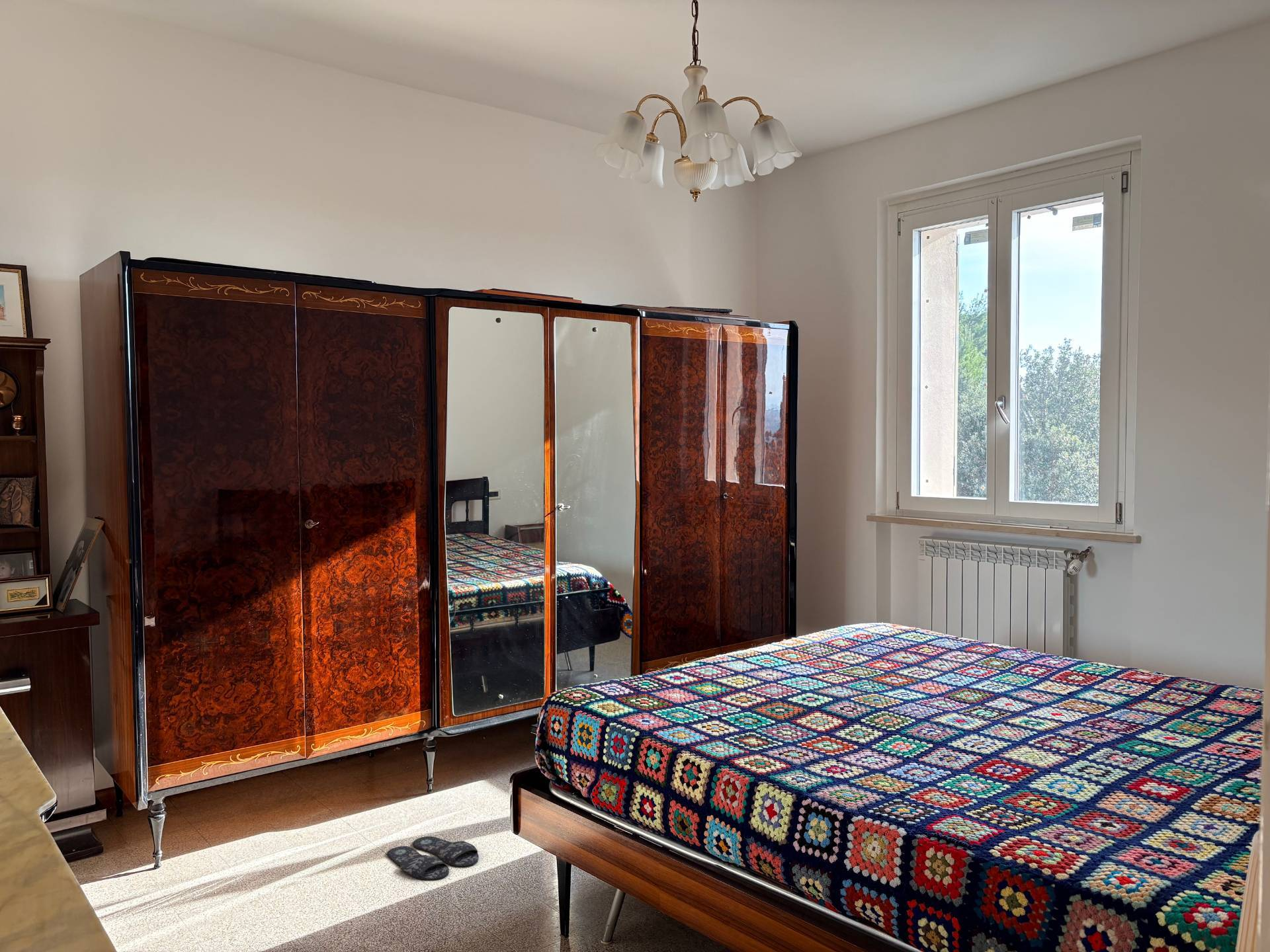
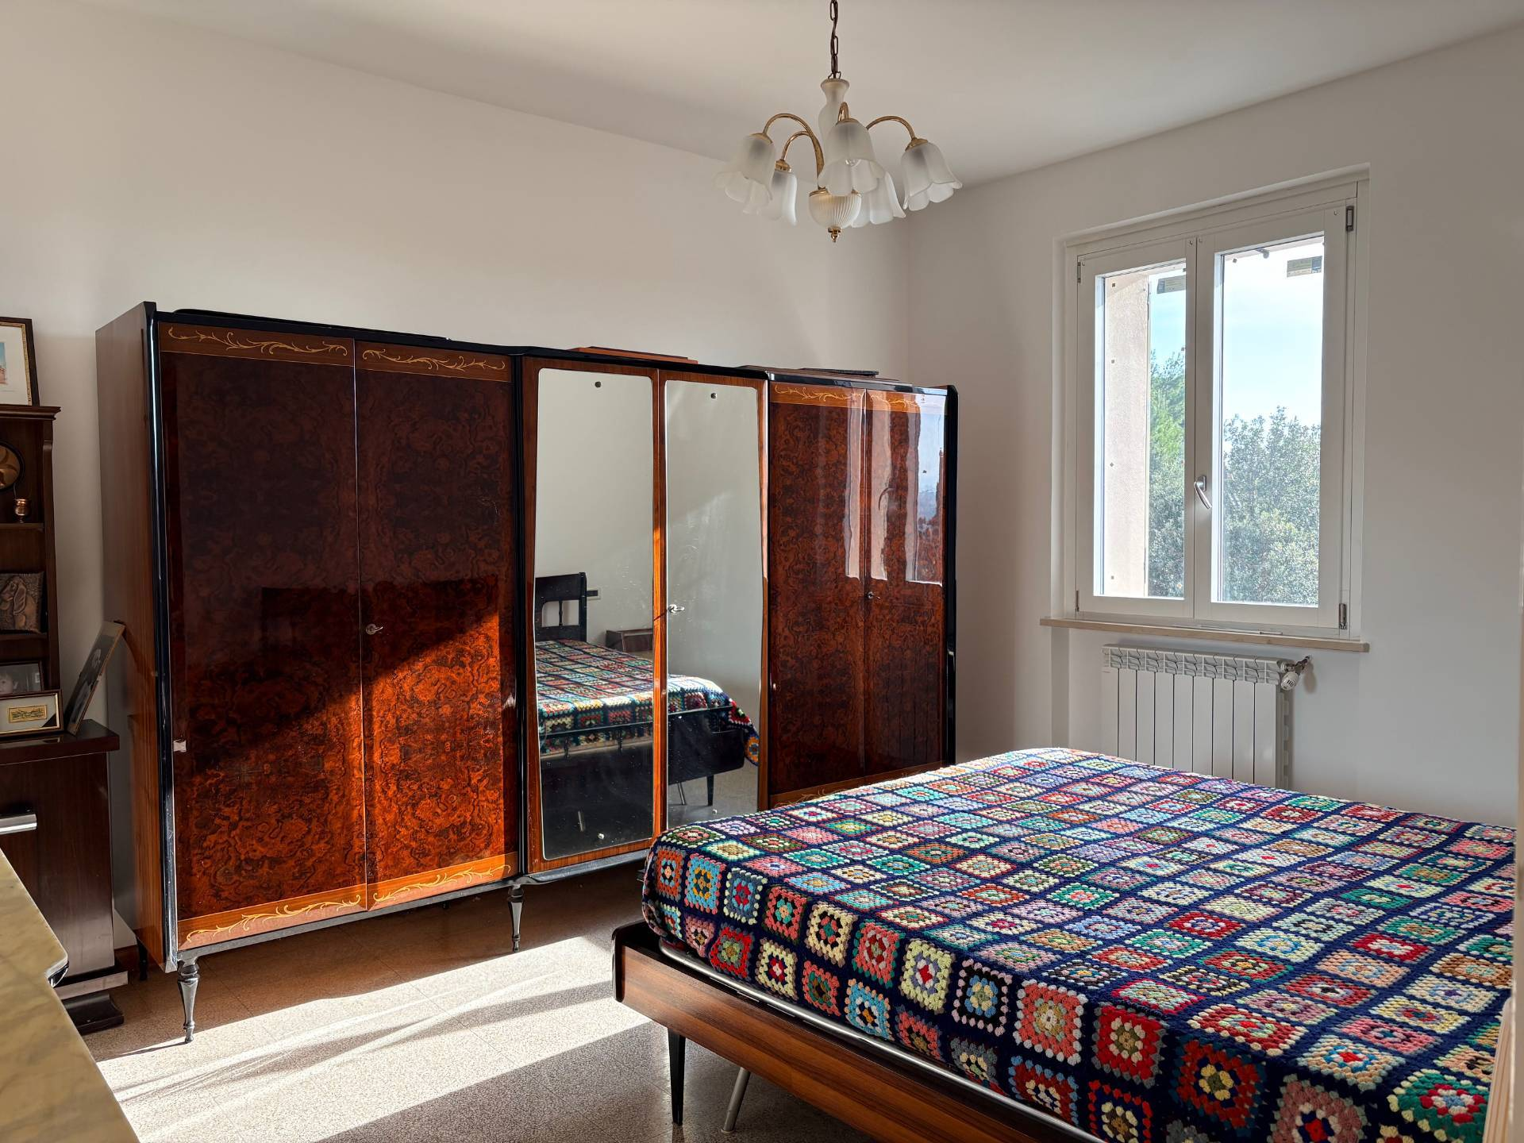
- slippers (431, 853)
